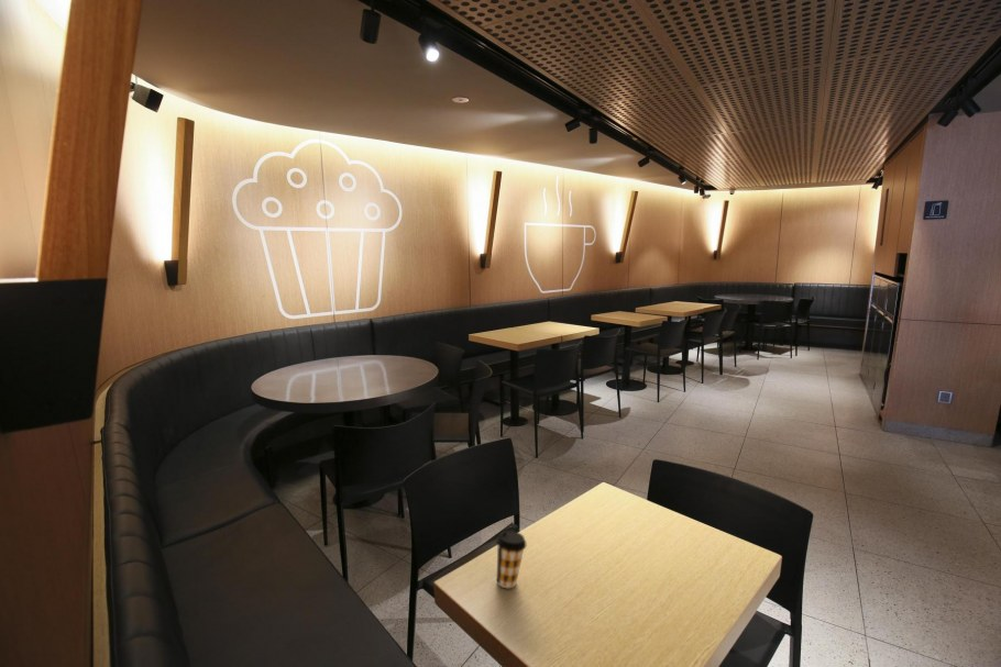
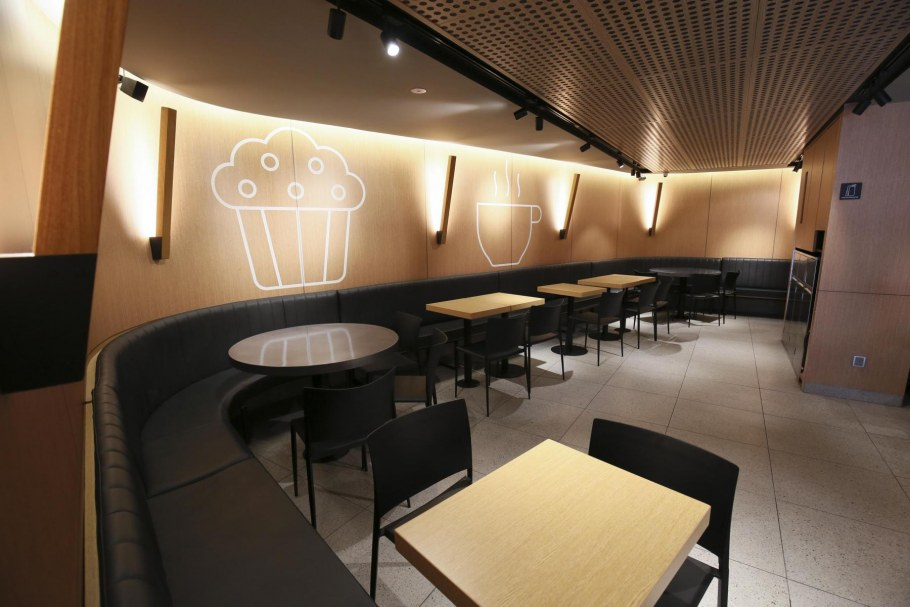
- coffee cup (509, 559)
